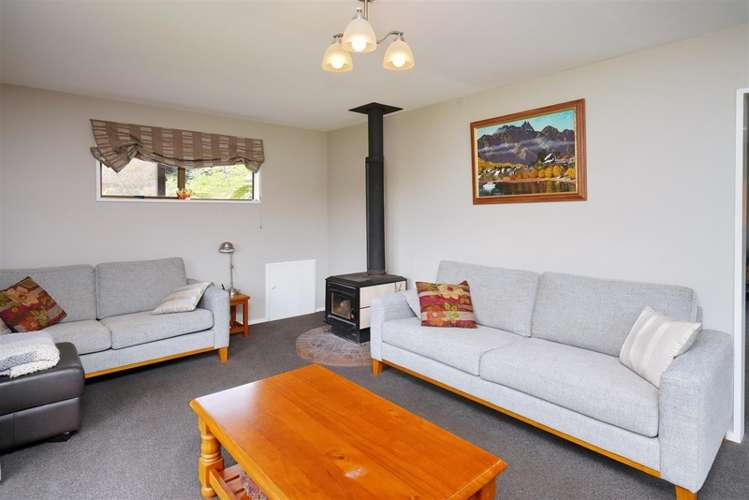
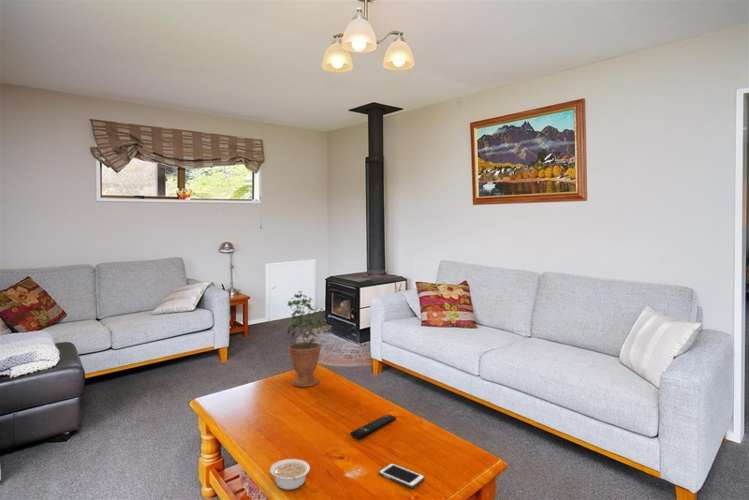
+ remote control (374, 425)
+ potted plant (306, 336)
+ legume (291, 474)
+ cell phone (401, 475)
